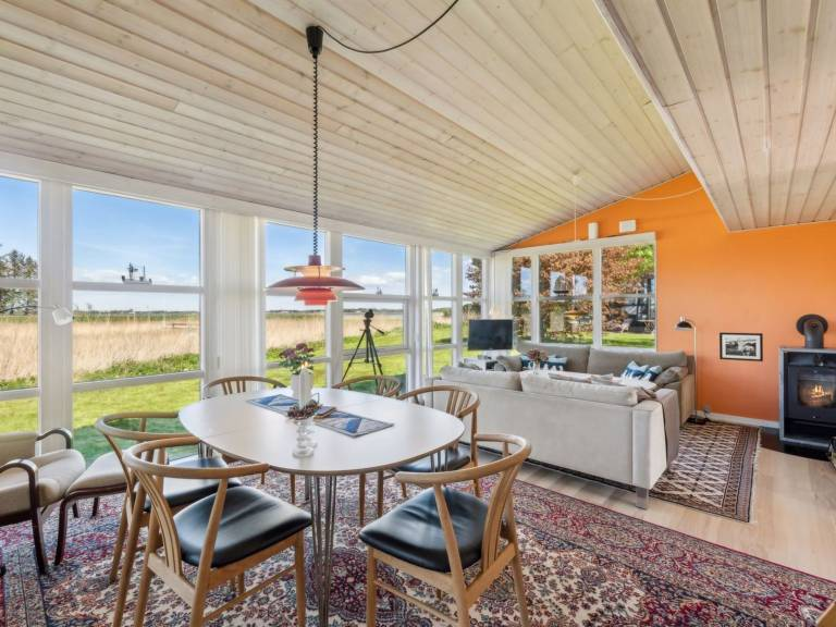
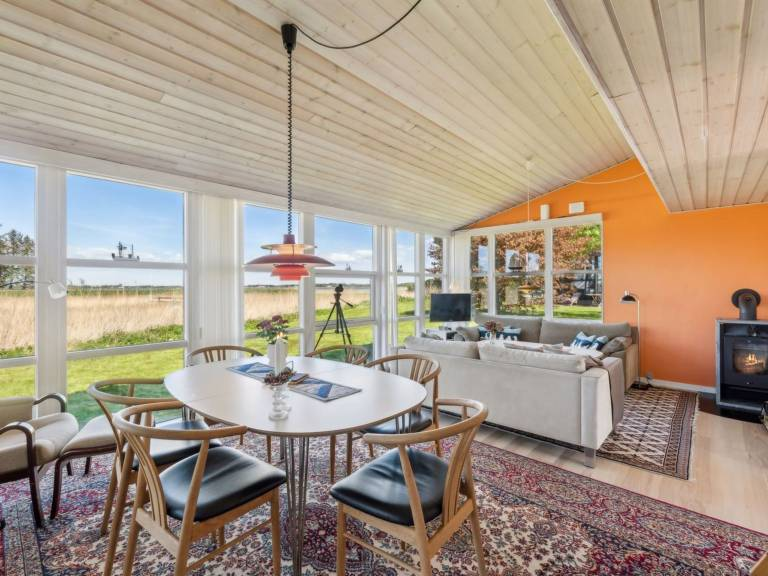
- picture frame (740, 346)
